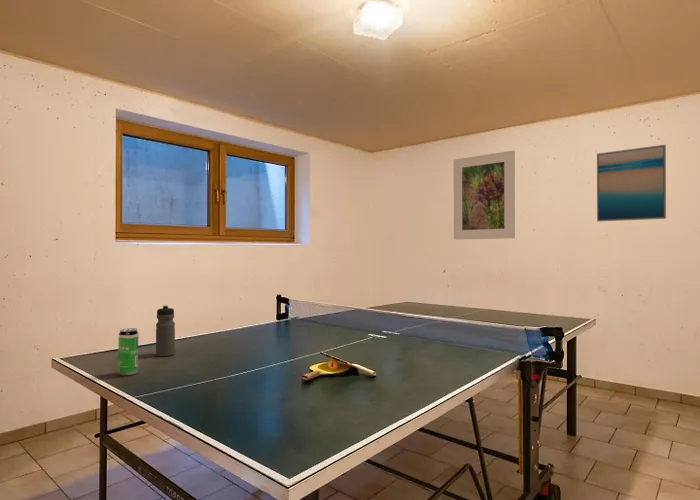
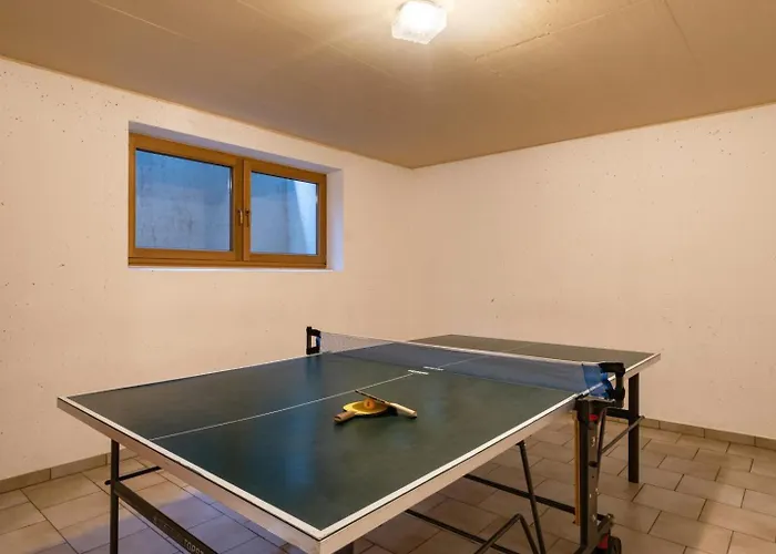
- wall art (630, 184)
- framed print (482, 197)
- beverage can (128, 351)
- water bottle (165, 329)
